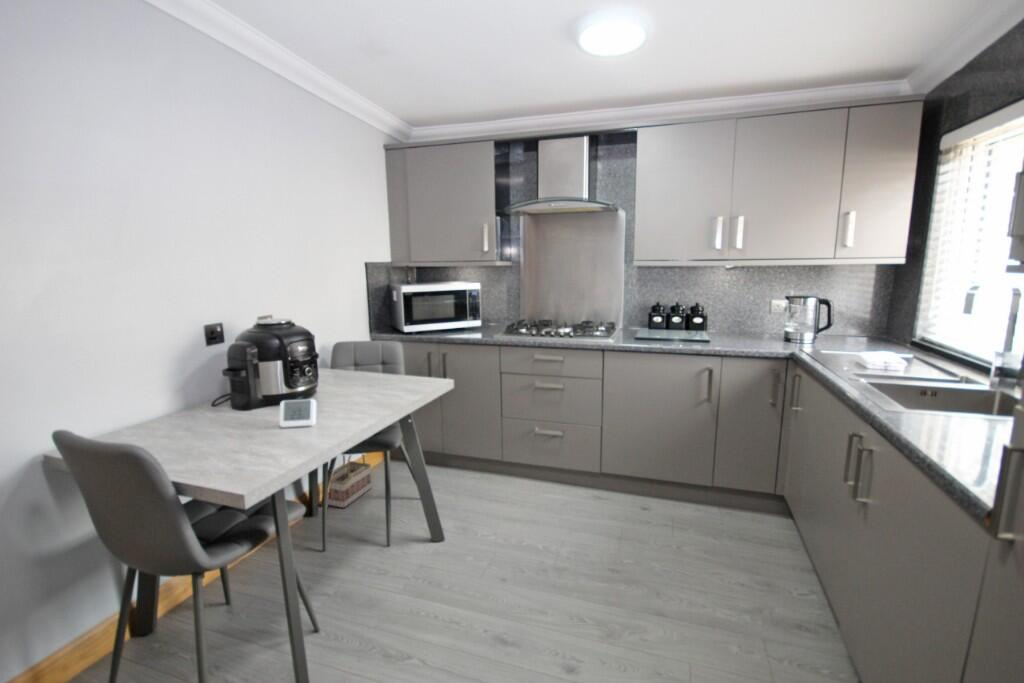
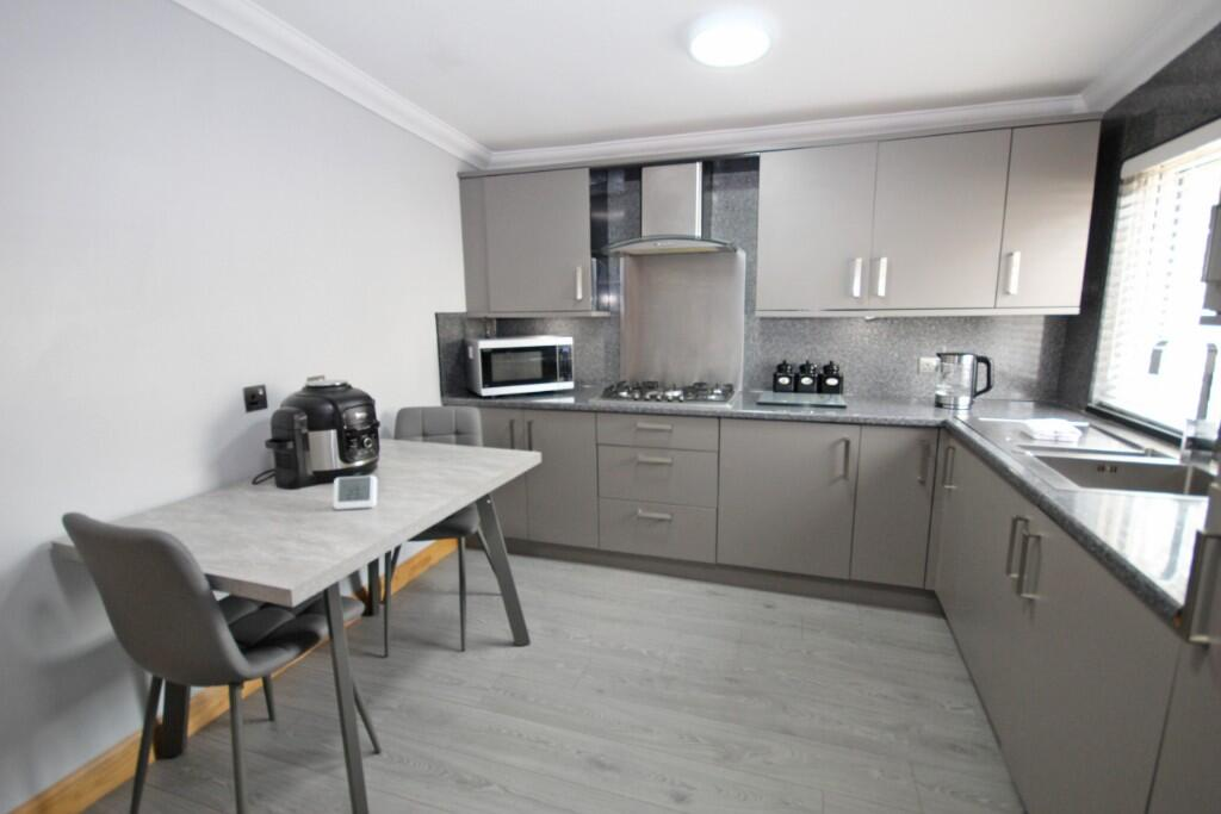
- basket (346, 471)
